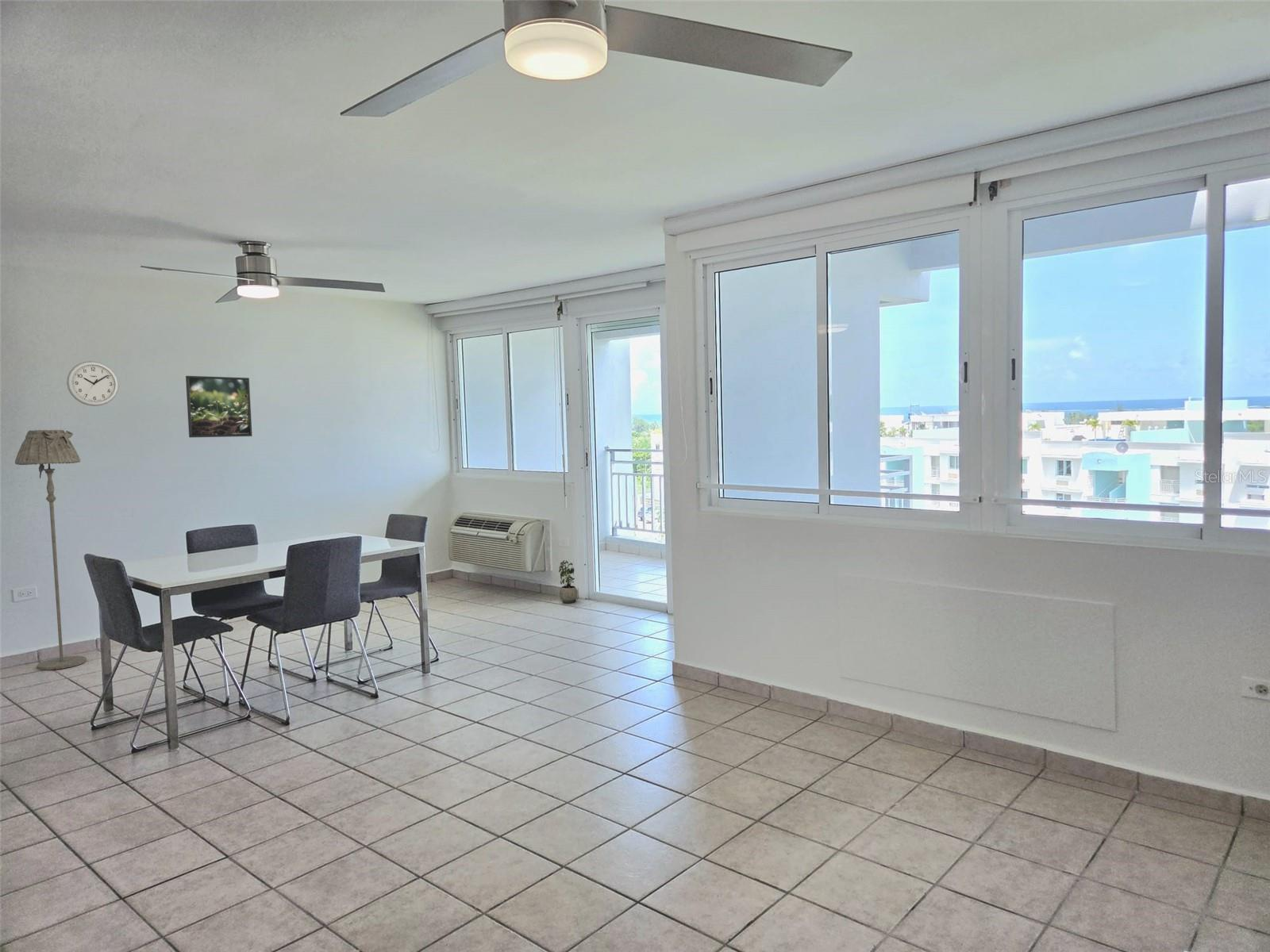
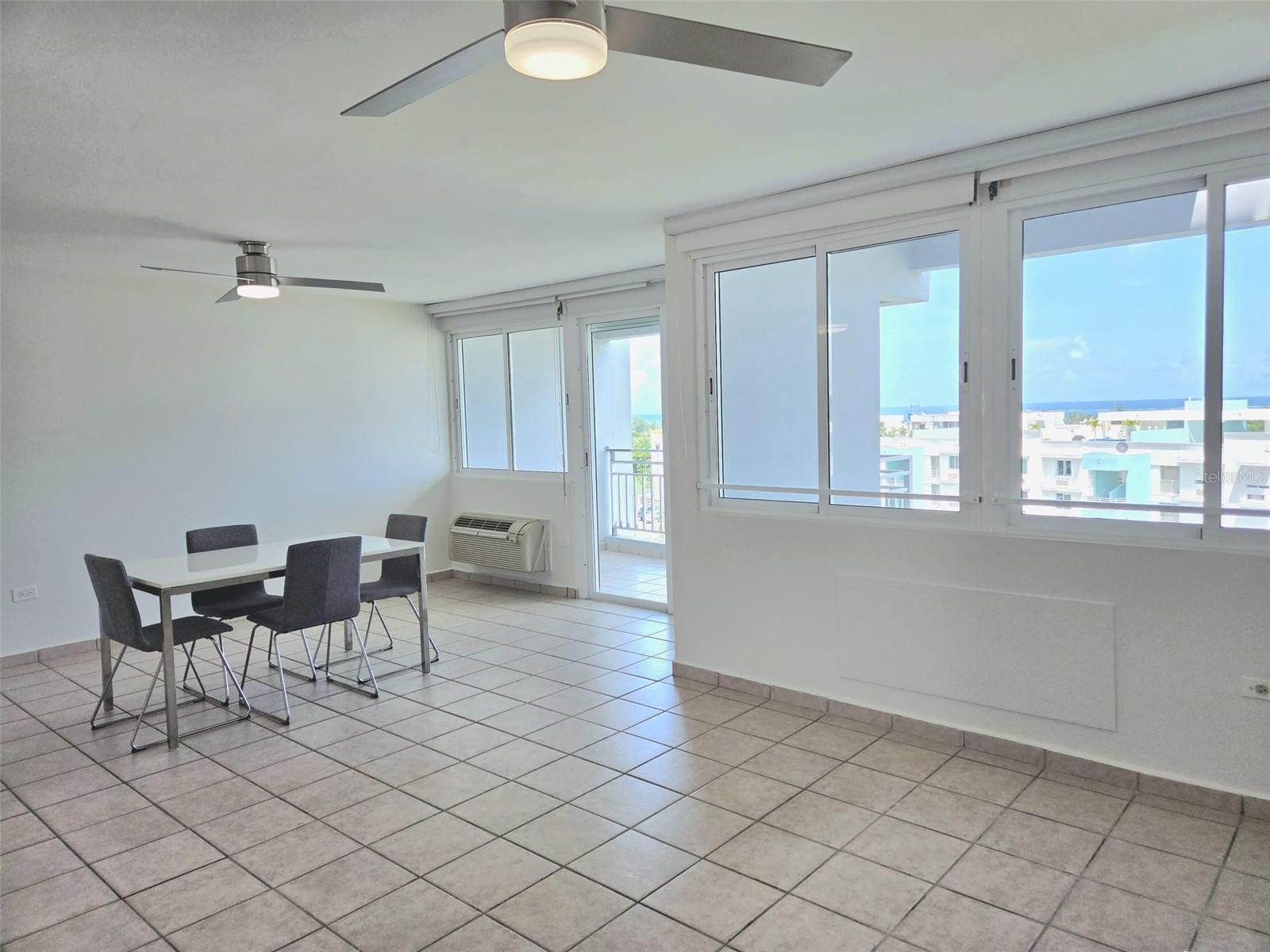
- wall clock (94, 383)
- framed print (220, 406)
- floor lamp (53, 547)
- potted plant (568, 582)
